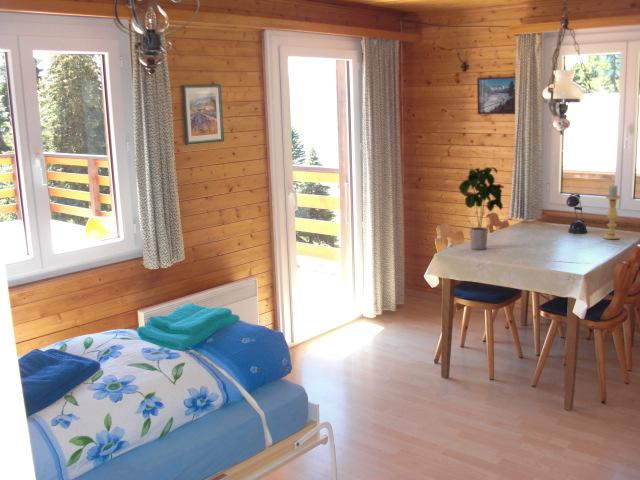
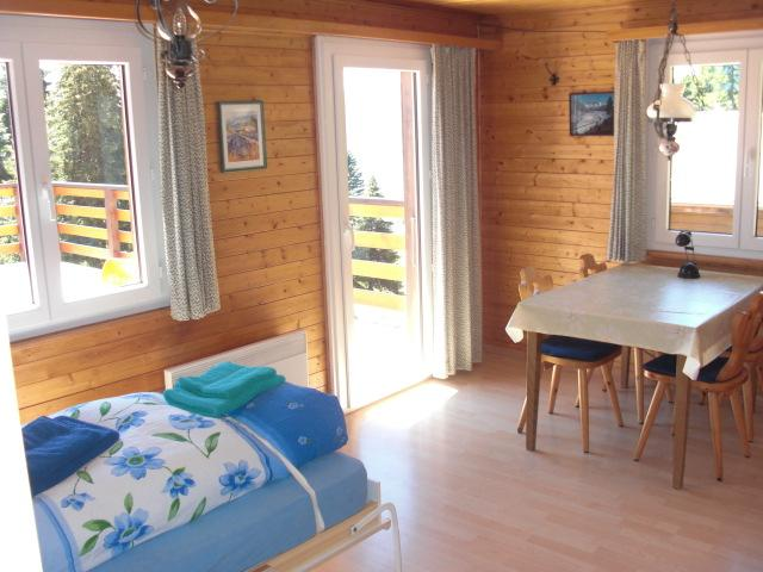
- candle holder (612, 211)
- potted plant (481, 207)
